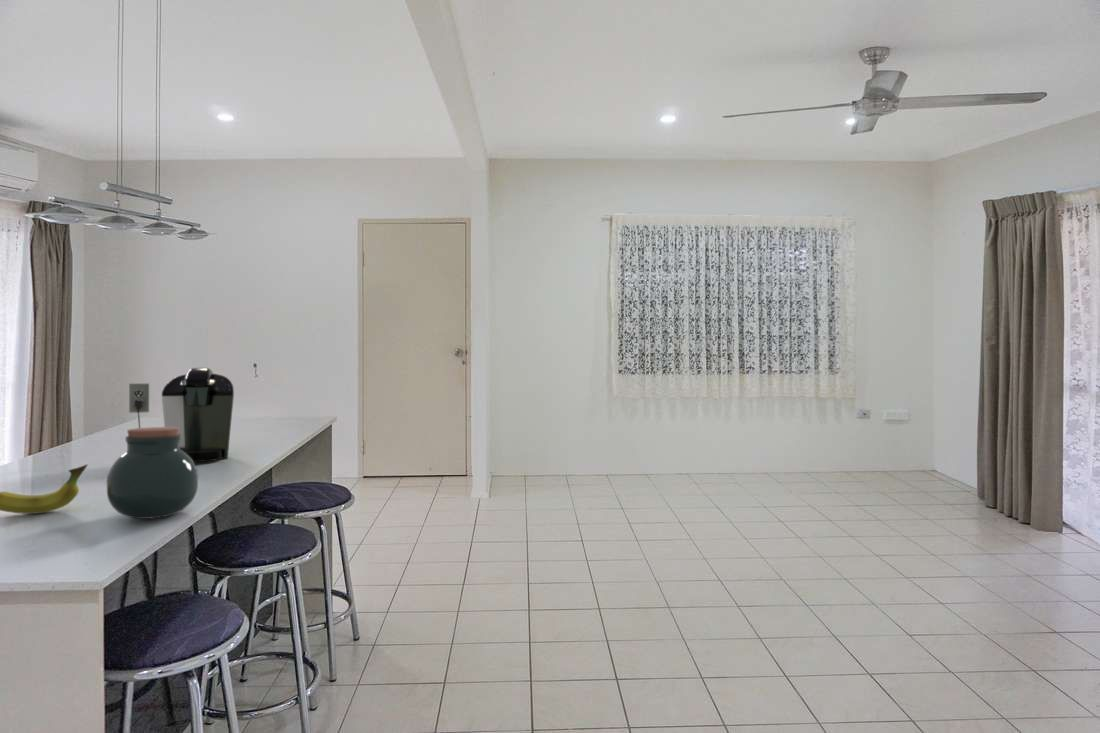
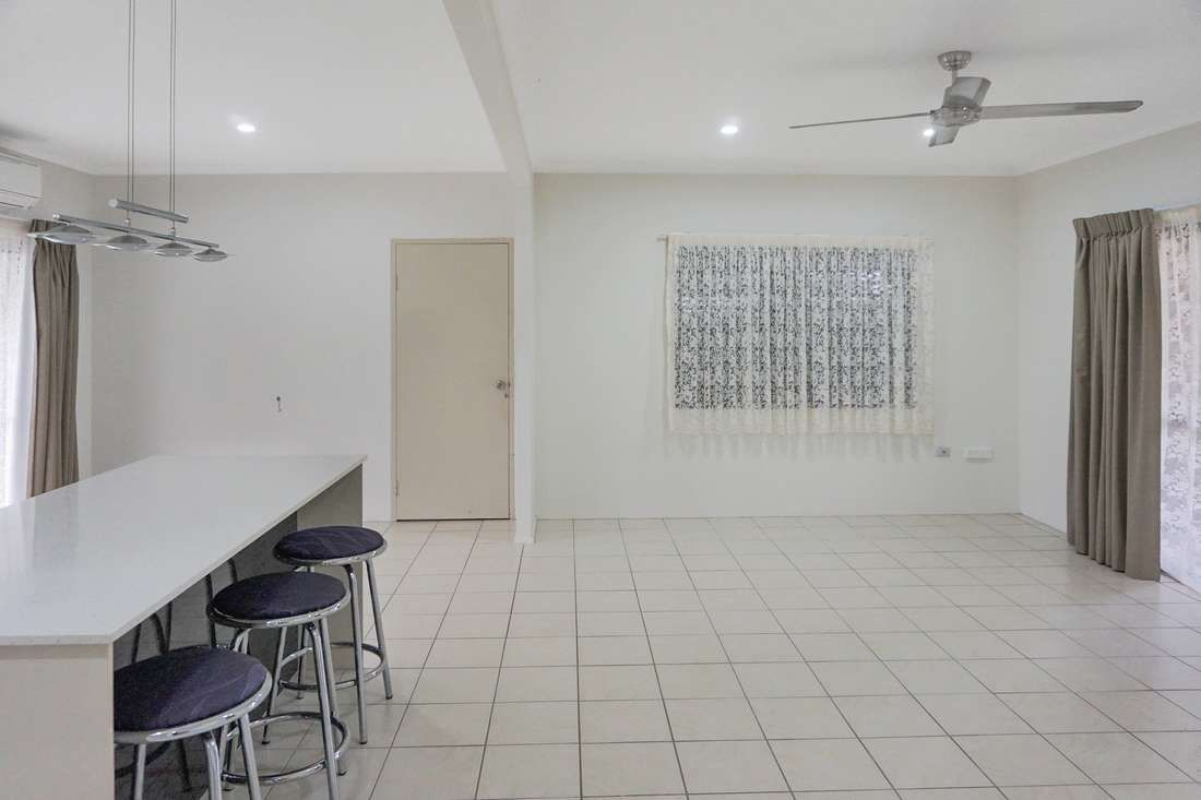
- jar (153, 472)
- coffee maker (179, 413)
- fruit (35, 495)
